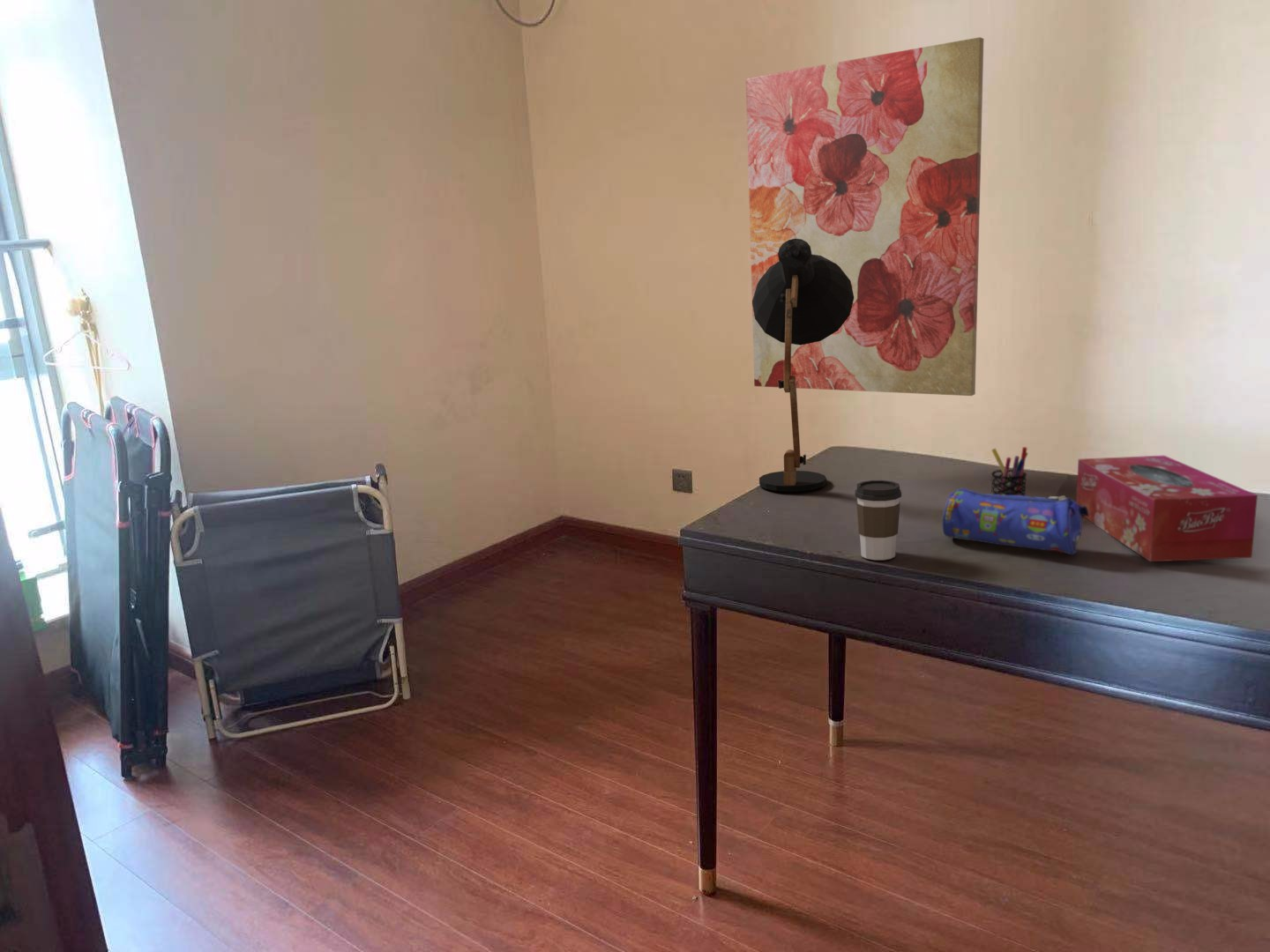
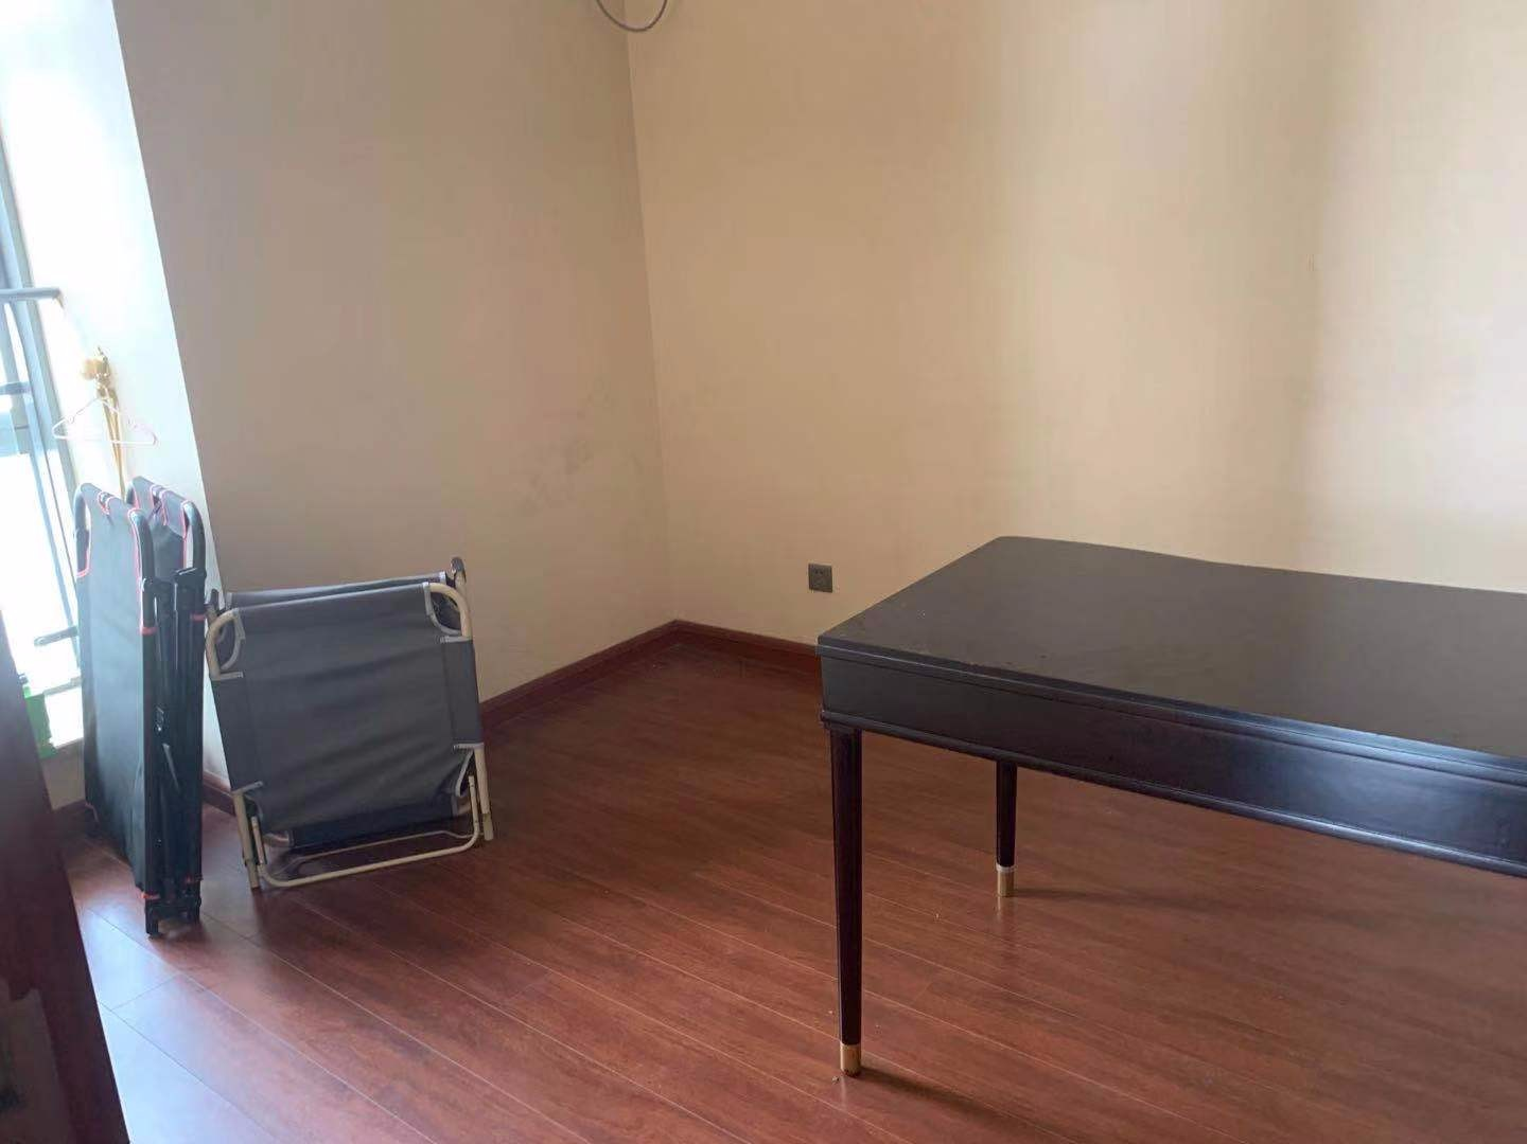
- tissue box (1157, 504)
- coffee cup (878, 520)
- desk lamp (790, 362)
- pen holder (1012, 478)
- wall art (856, 231)
- pencil case (1012, 518)
